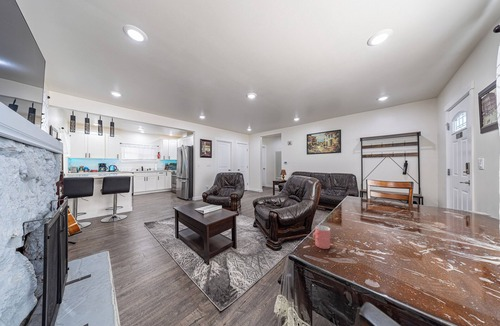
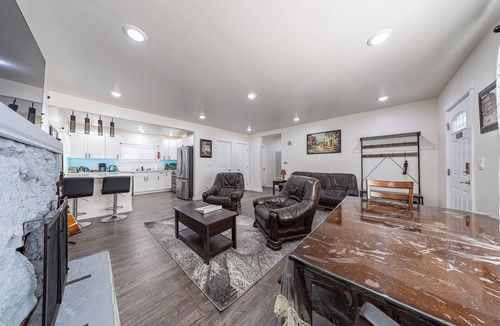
- cup (320, 237)
